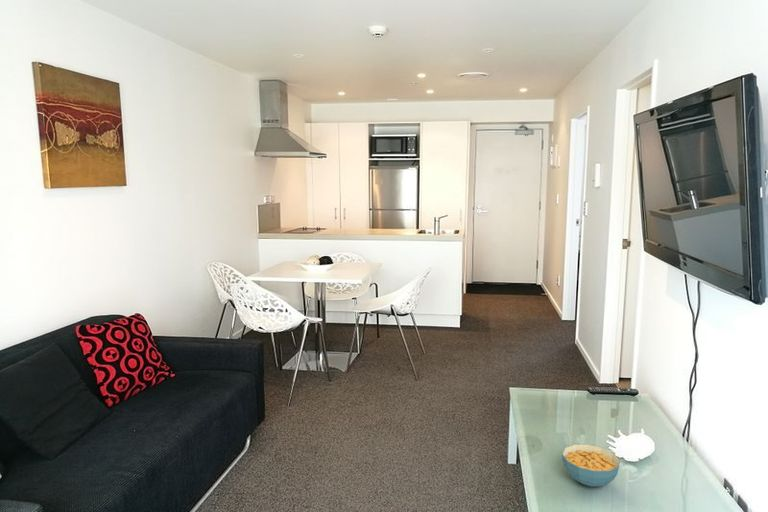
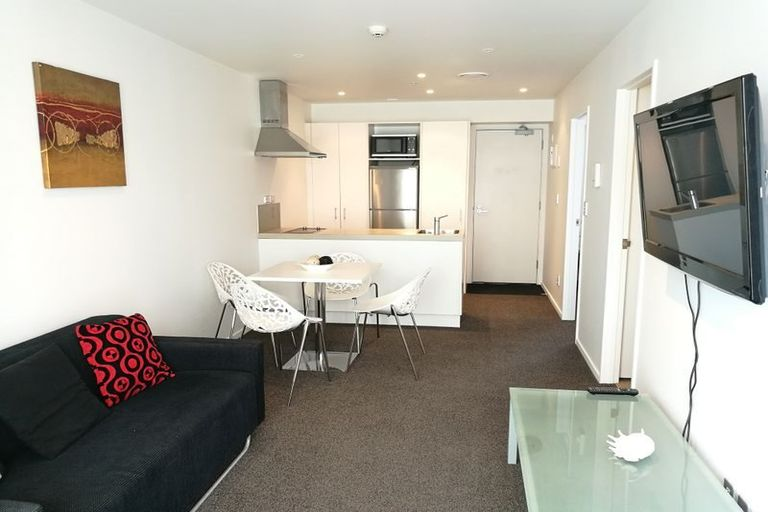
- cereal bowl (590, 469)
